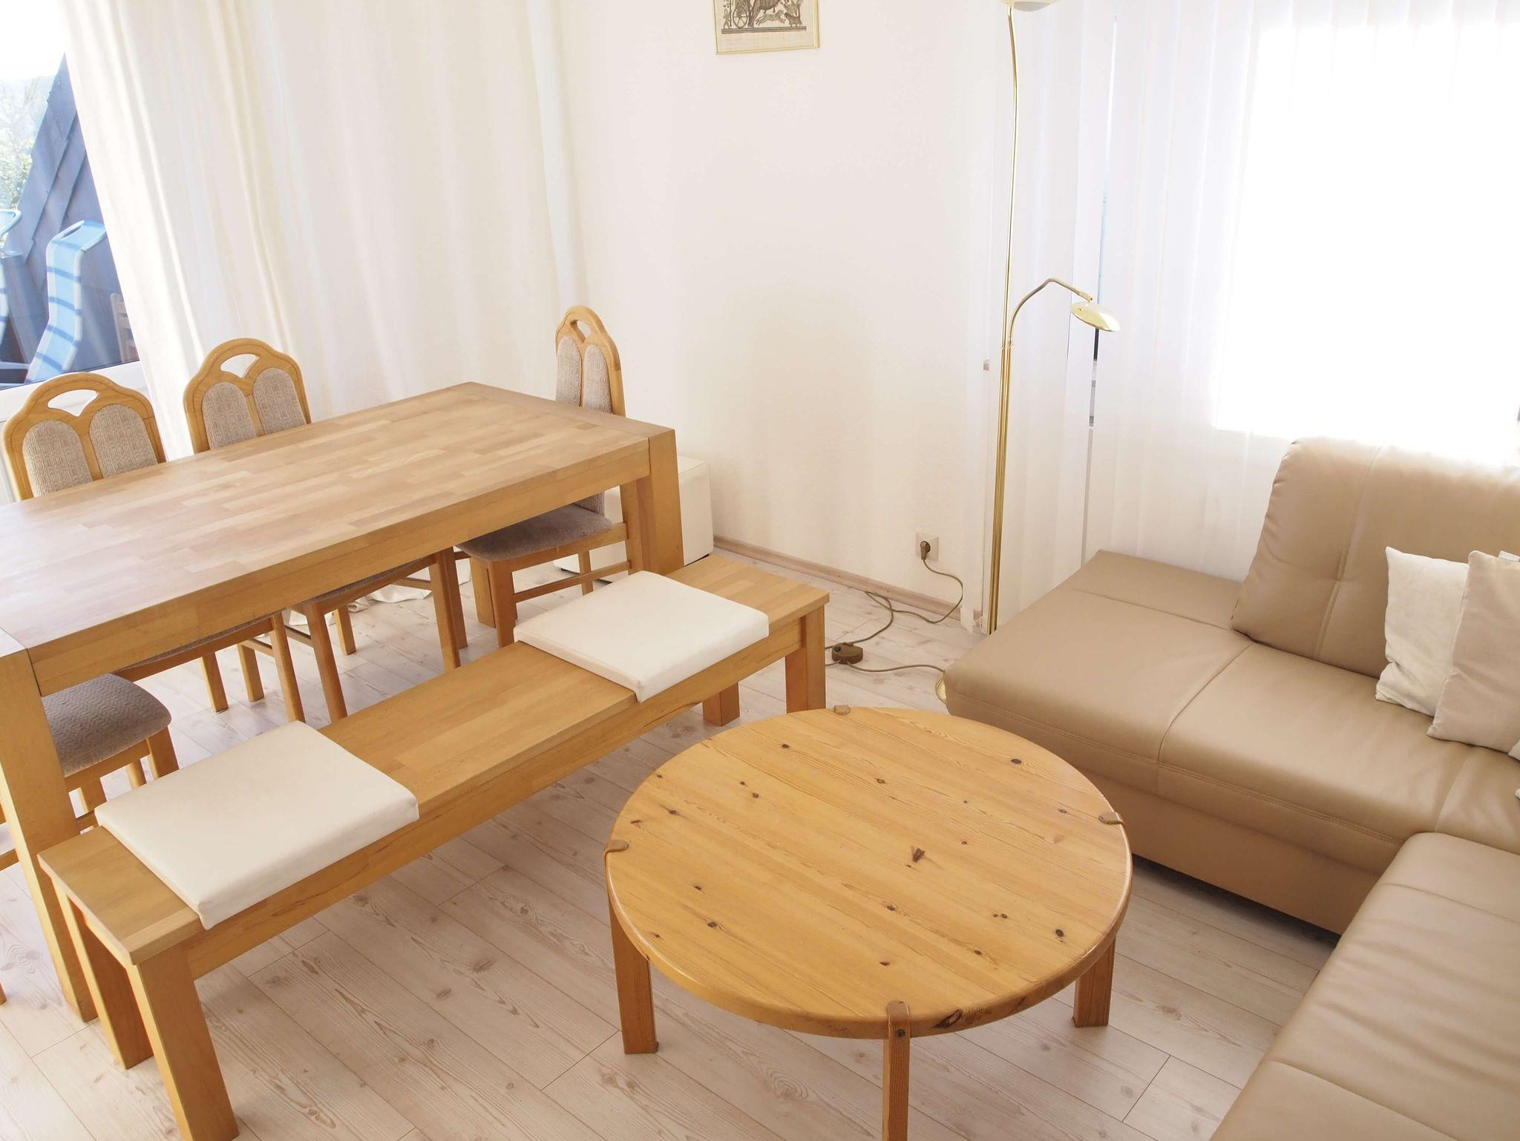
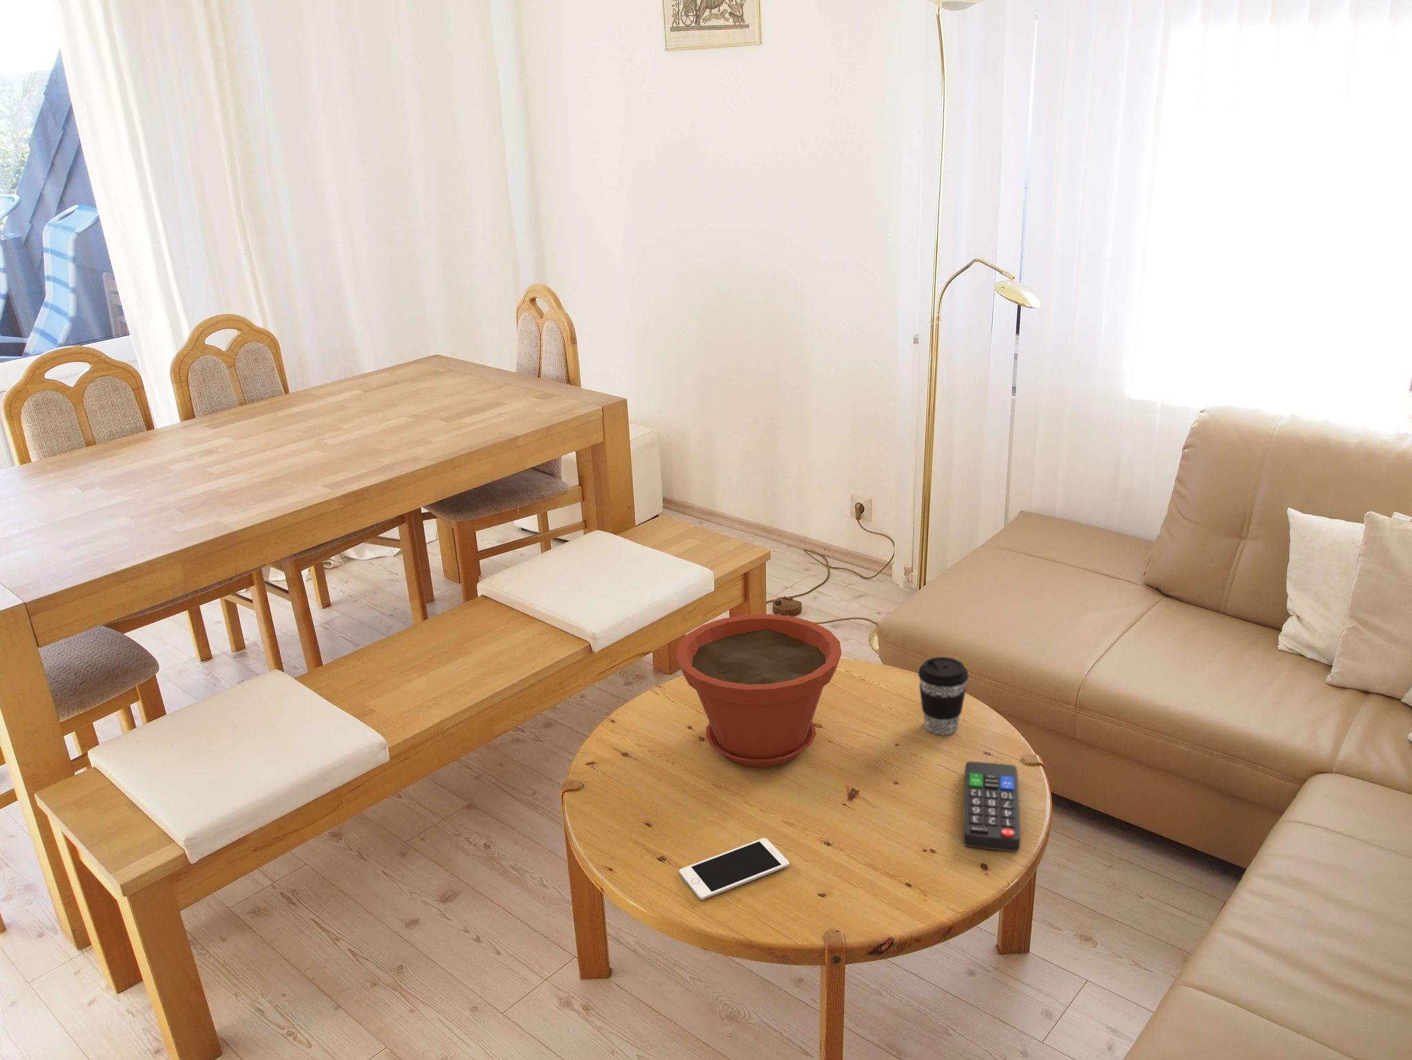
+ plant pot (759, 697)
+ remote control (991, 803)
+ coffee cup (942, 697)
+ cell phone (734, 867)
